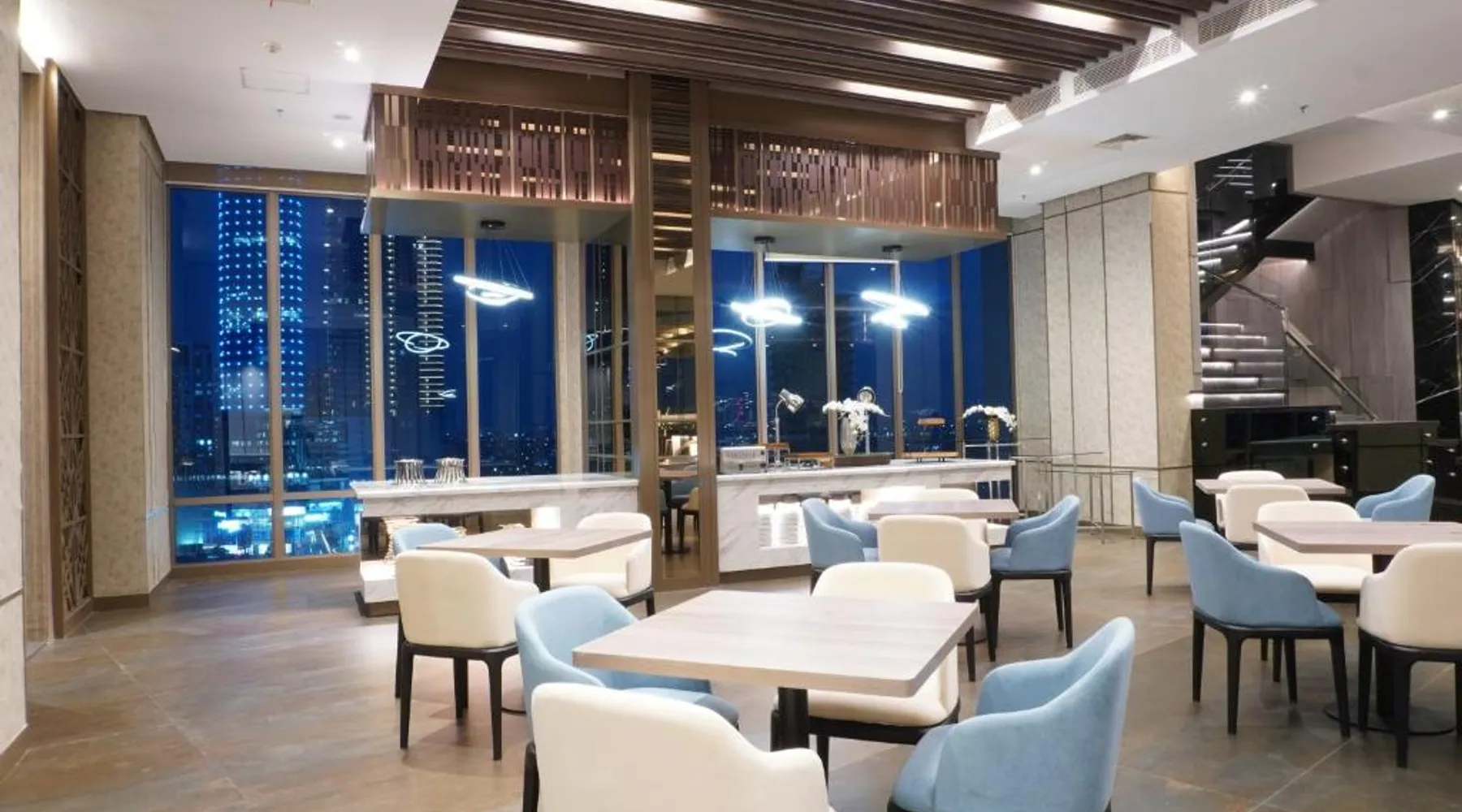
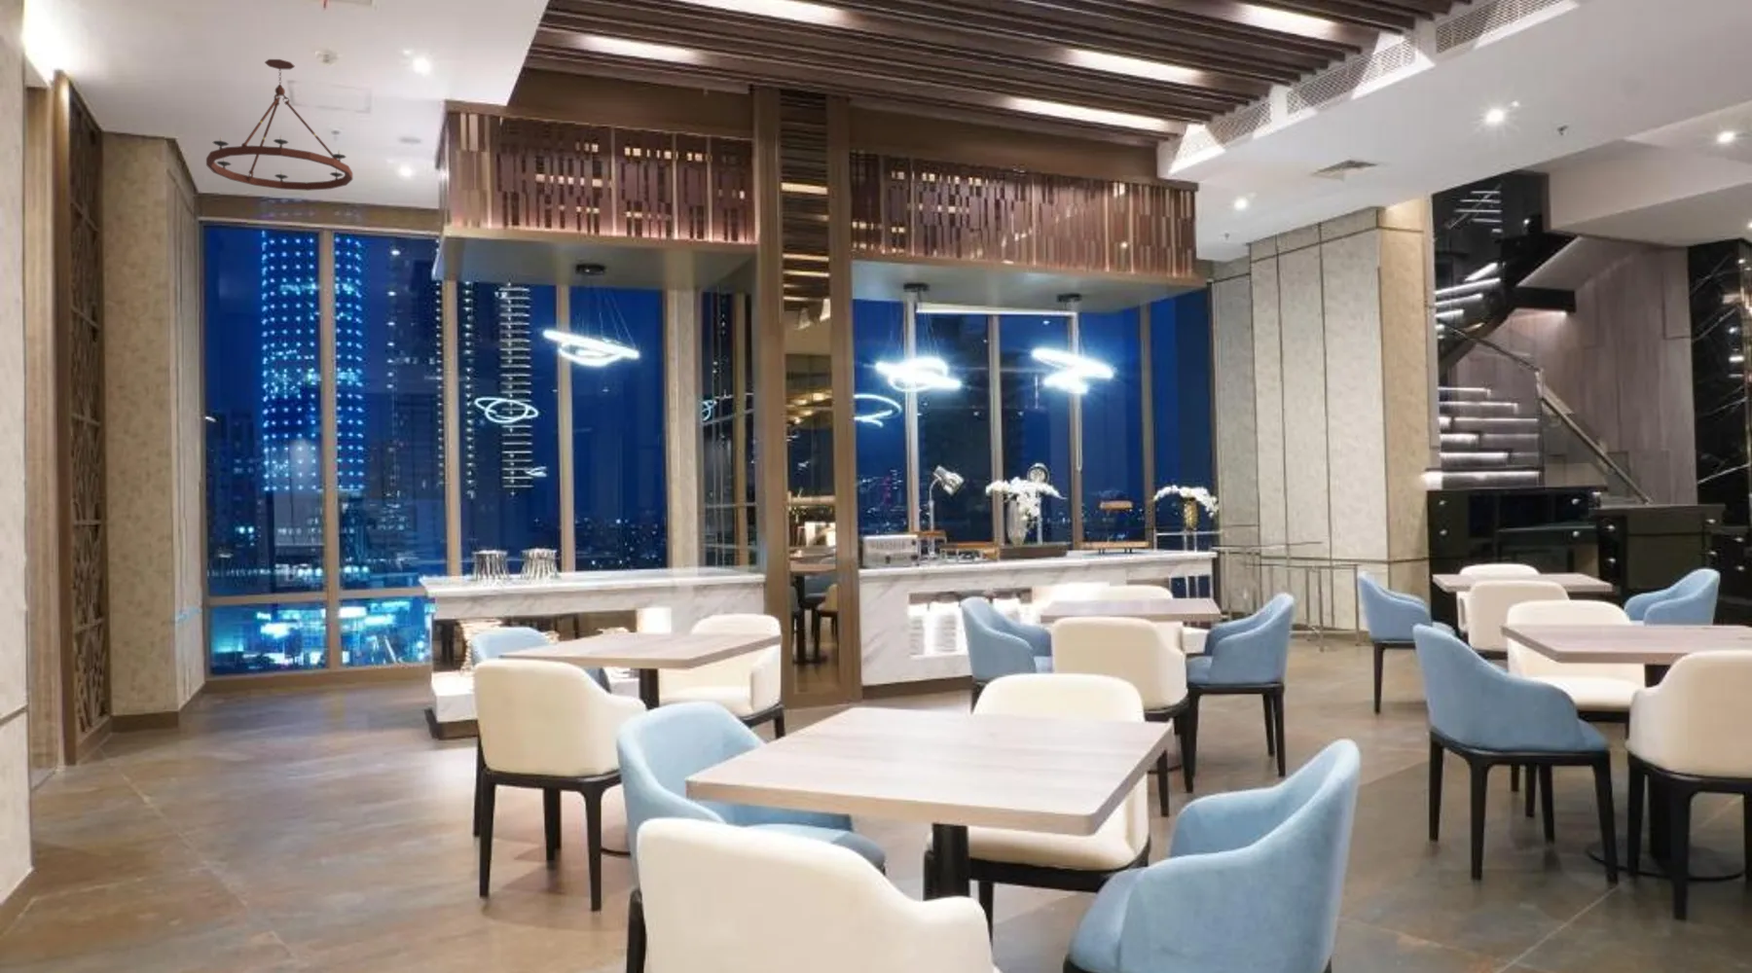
+ chandelier (273, 115)
